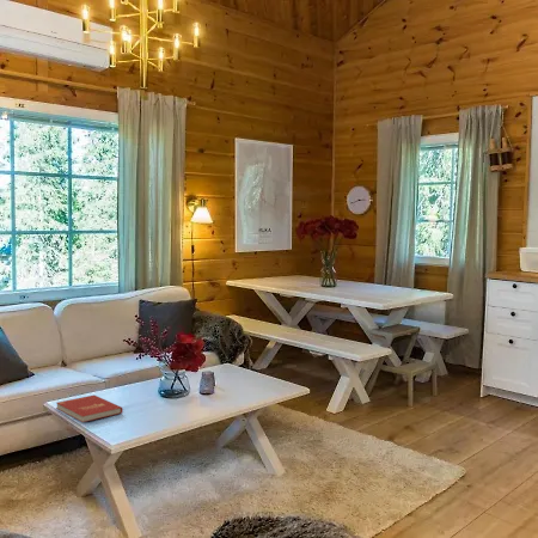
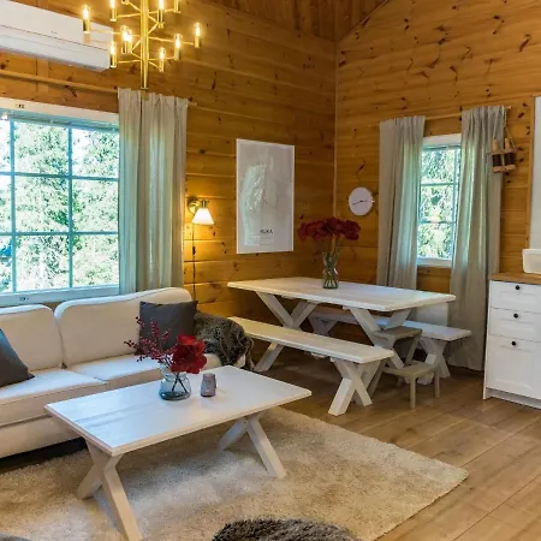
- book (88, 408)
